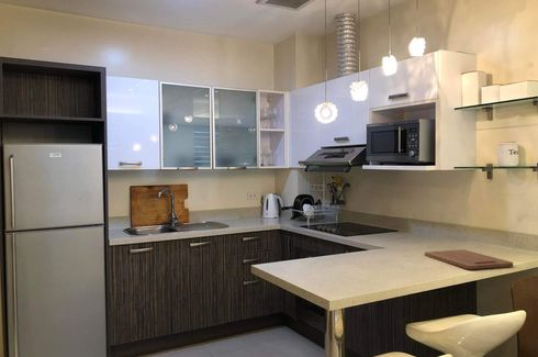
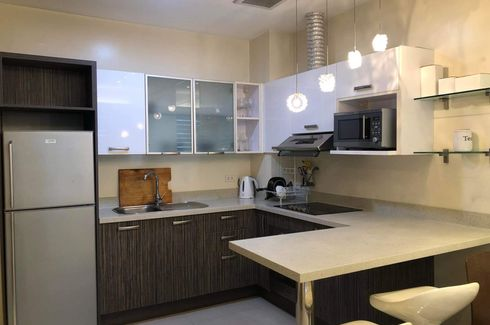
- cutting board (466, 258)
